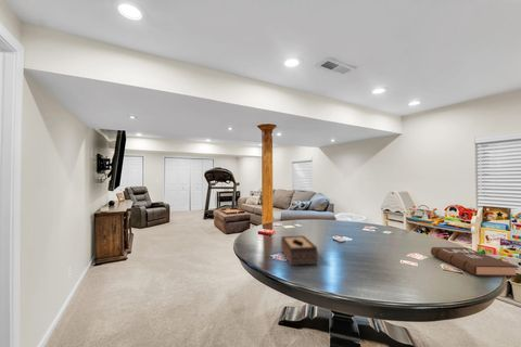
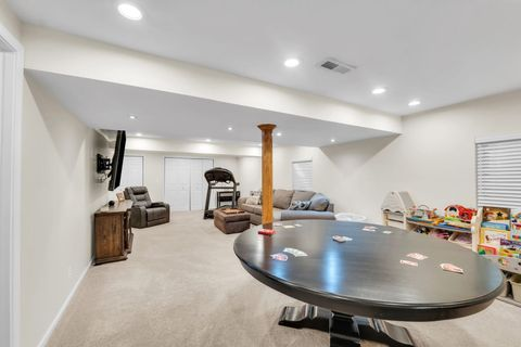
- book (469, 259)
- tissue box (297, 248)
